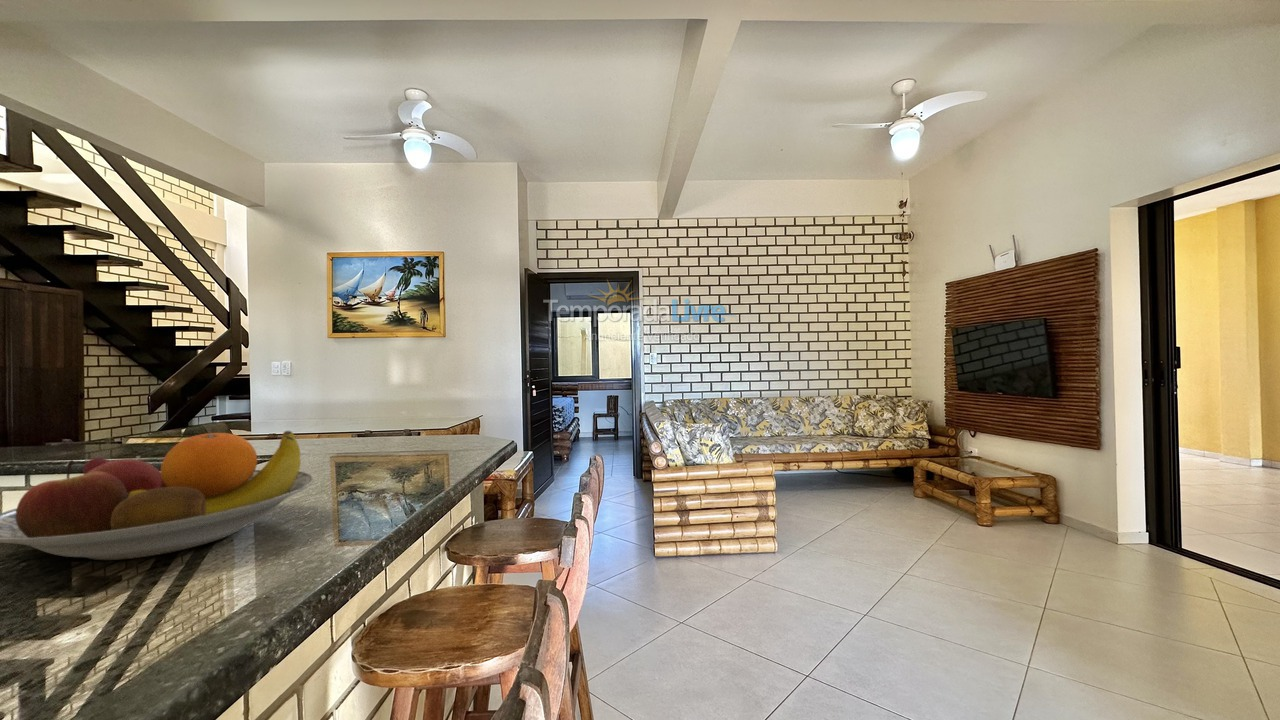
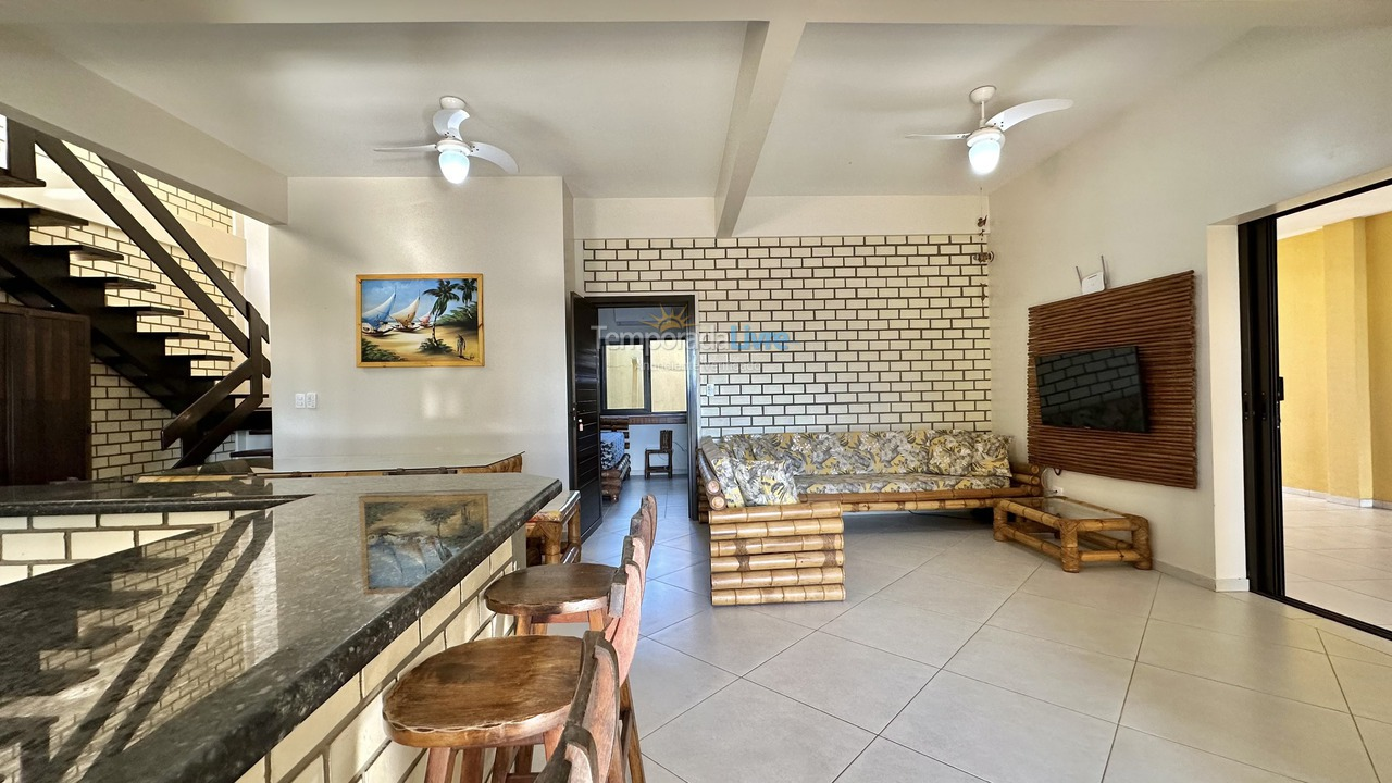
- fruit bowl (171, 486)
